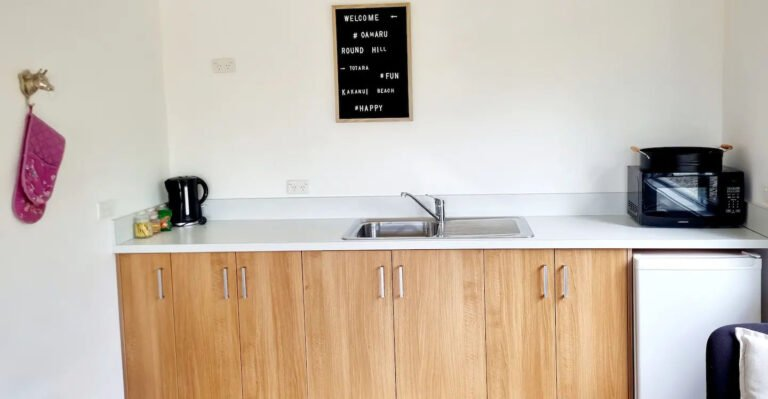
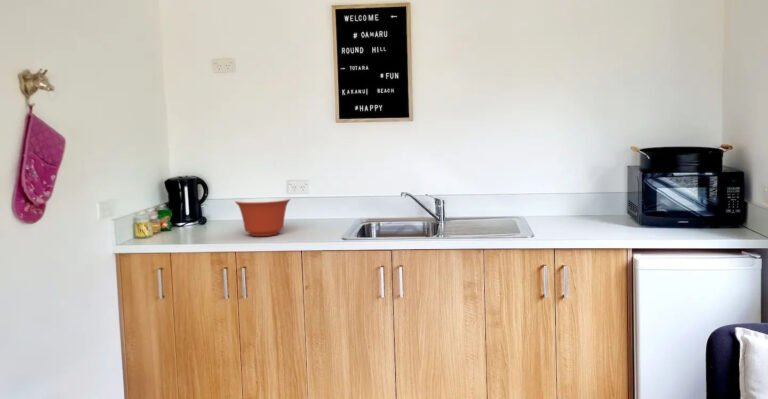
+ mixing bowl (263, 217)
